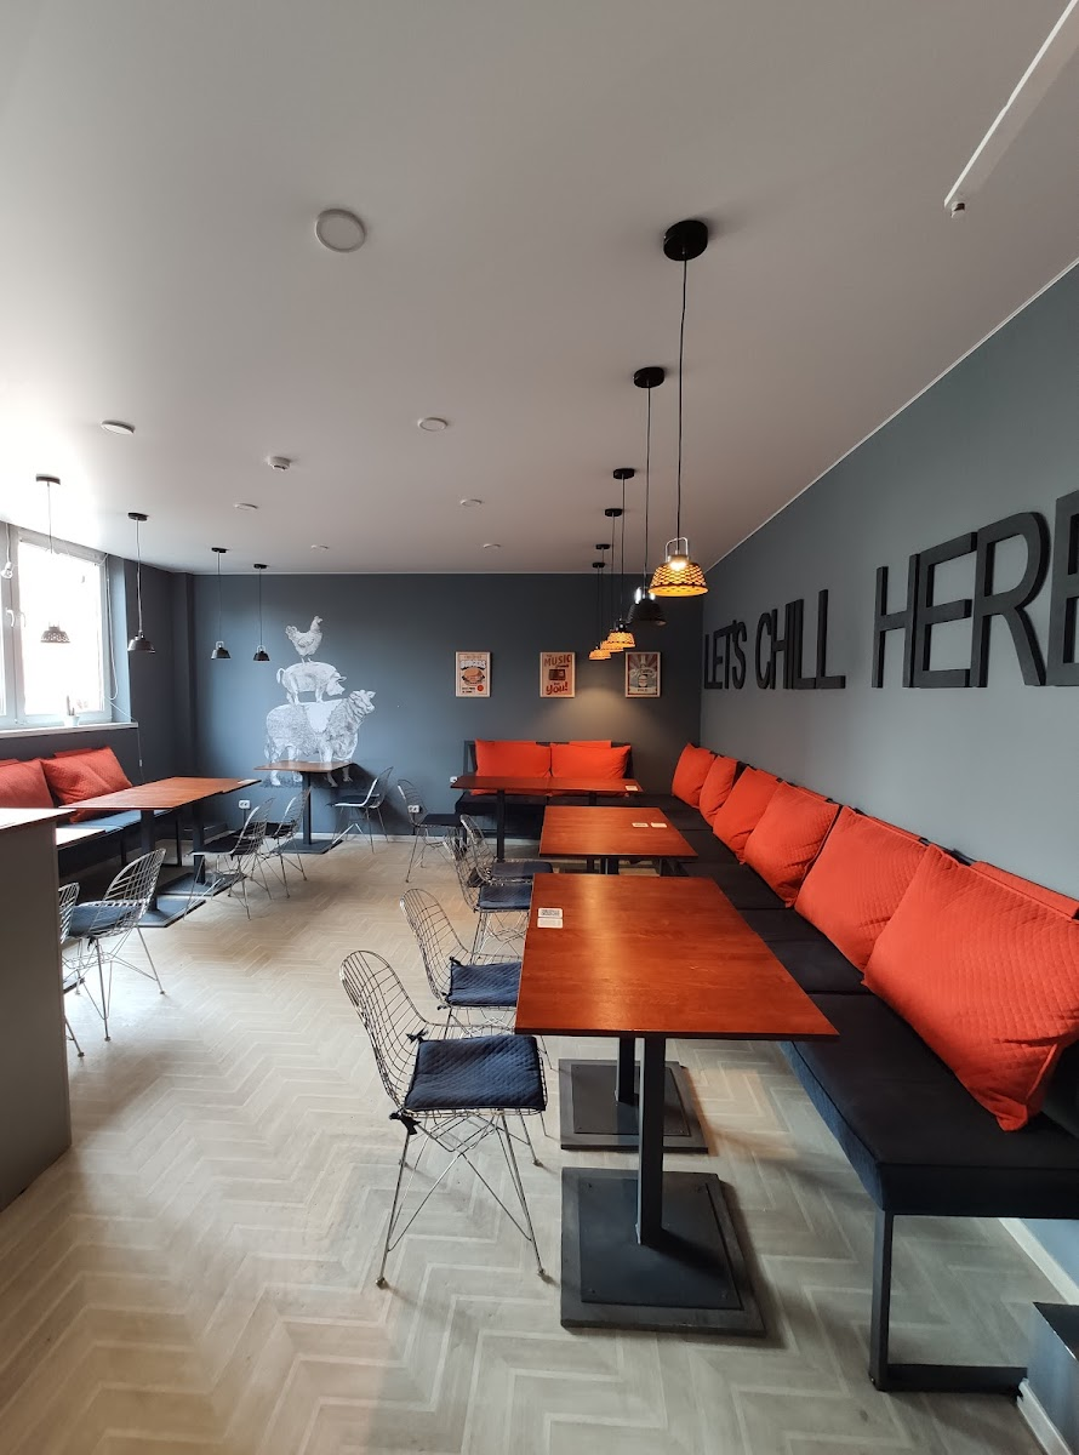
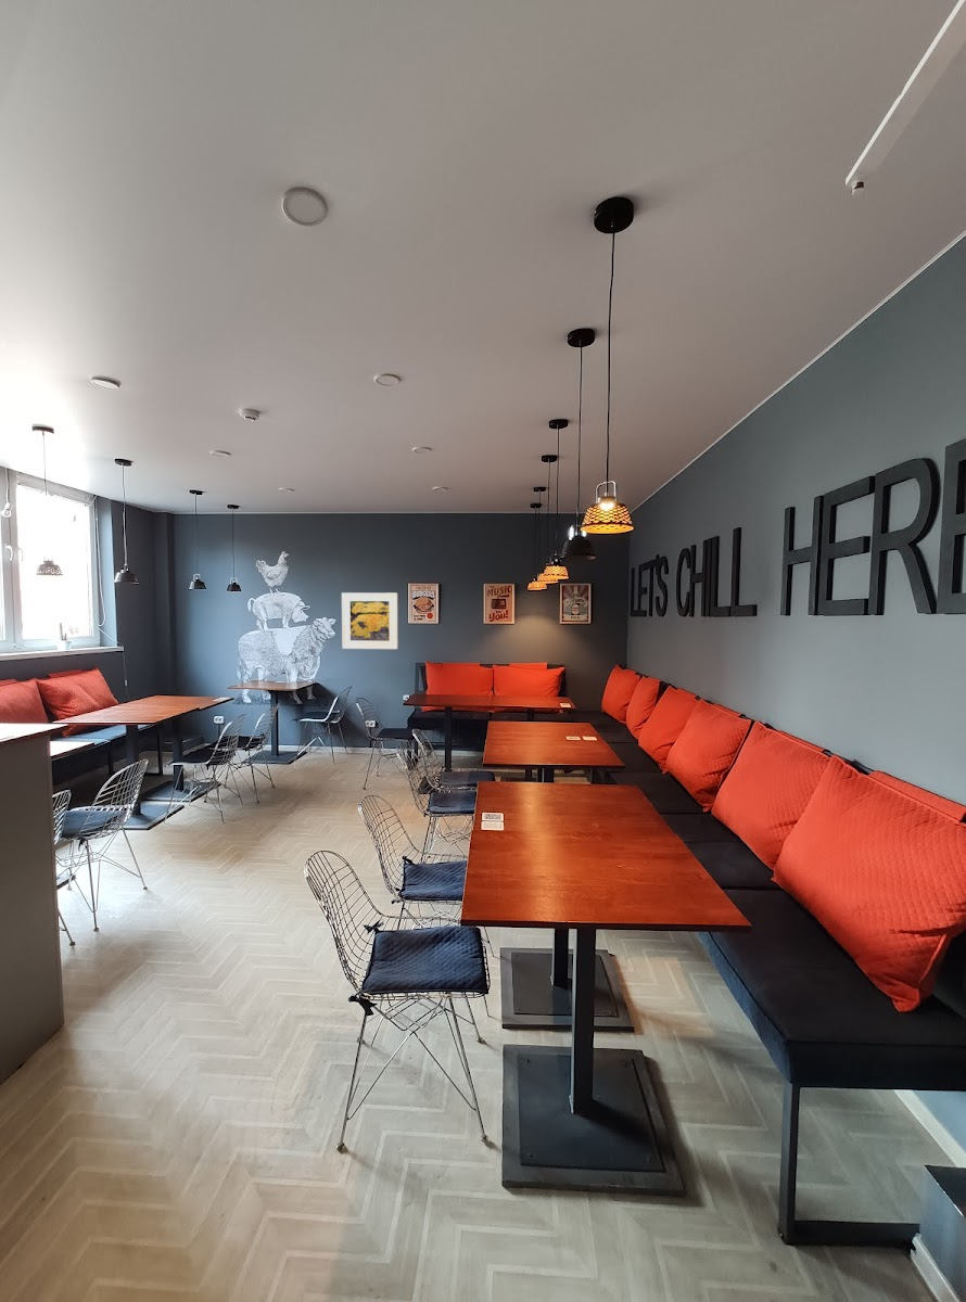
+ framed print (369, 621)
